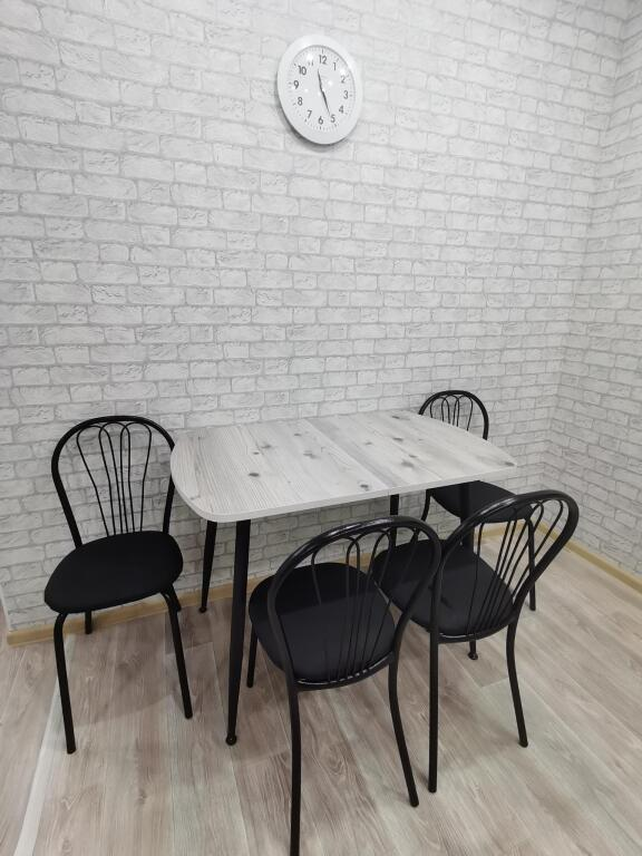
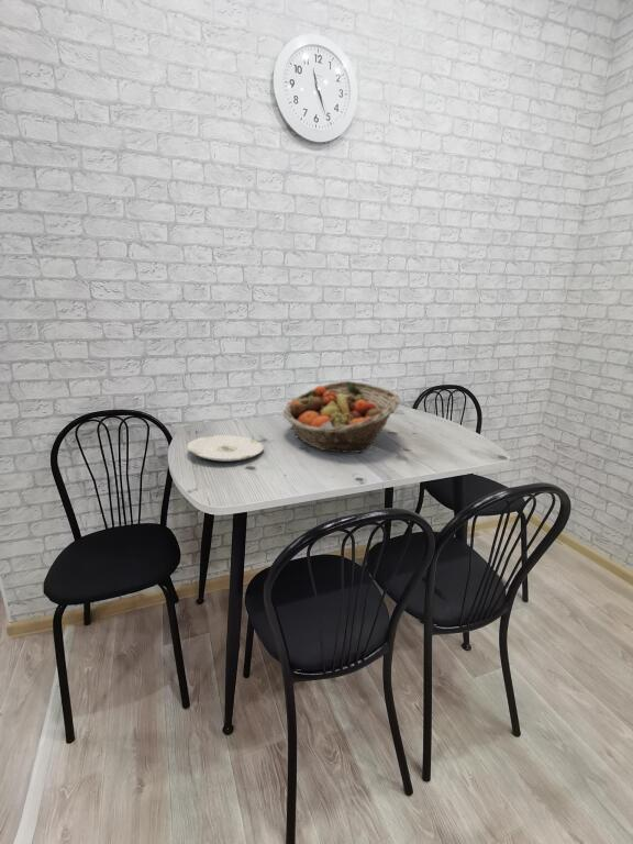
+ plate (225, 448)
+ fruit basket (338, 413)
